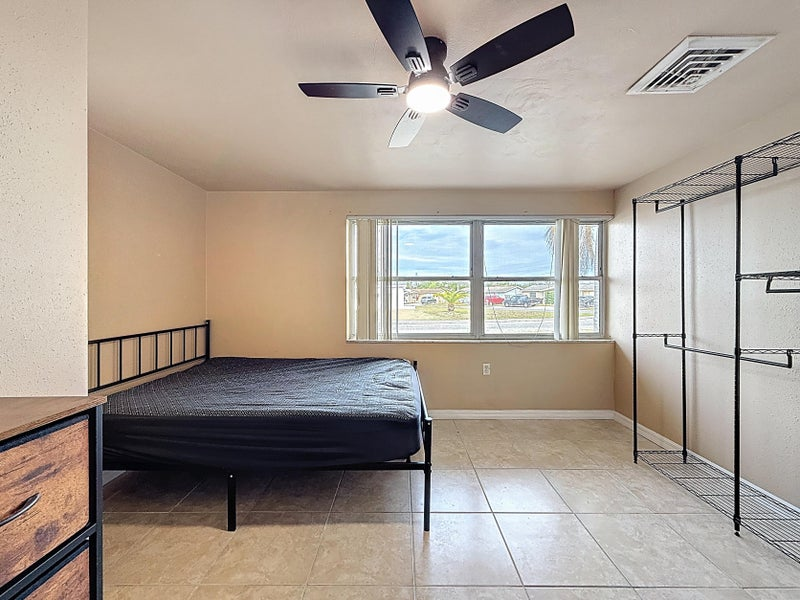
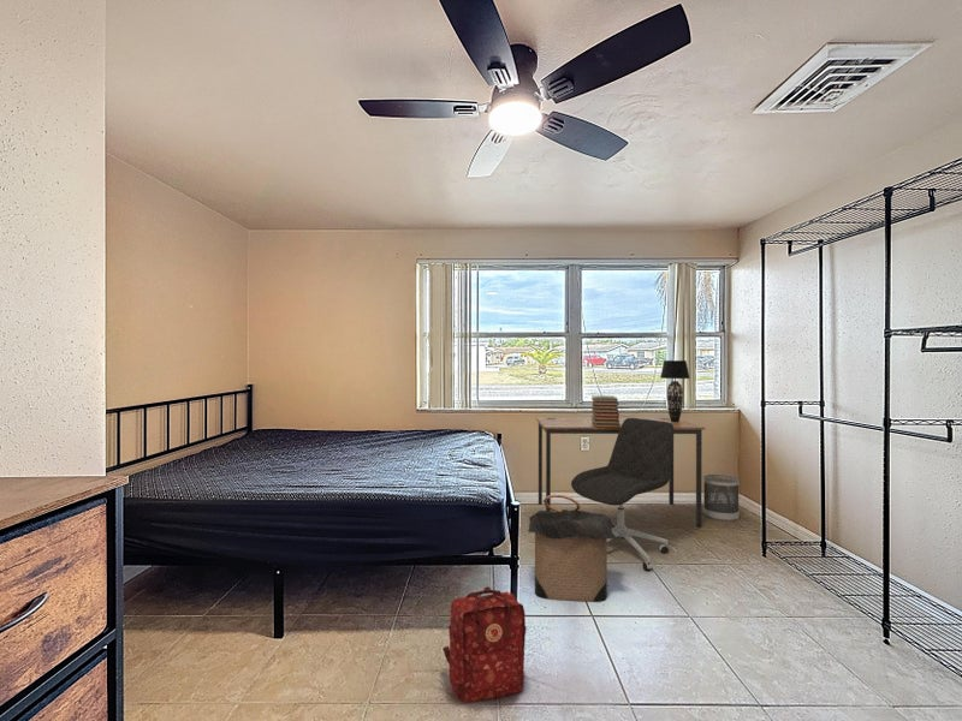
+ table lamp (675, 391)
+ desk (613, 433)
+ wastebasket (720, 496)
+ office chair (622, 487)
+ backpack (483, 634)
+ laundry hamper (571, 542)
+ book stack (604, 410)
